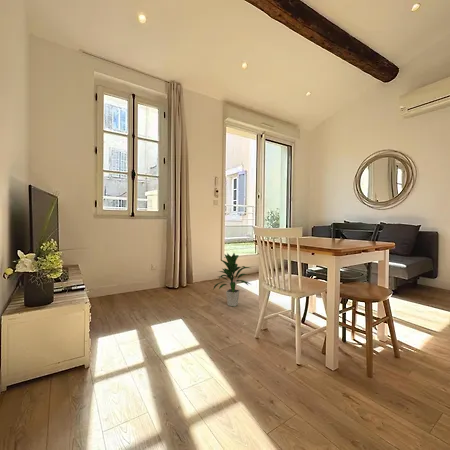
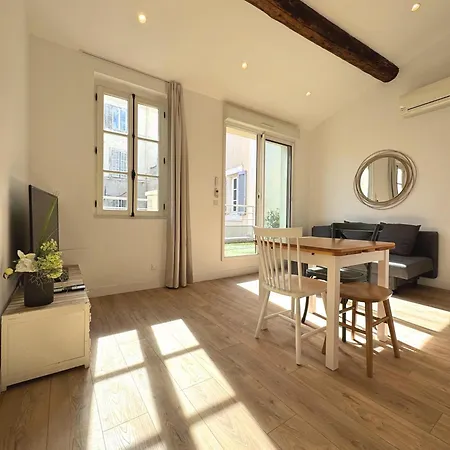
- indoor plant (231, 277)
